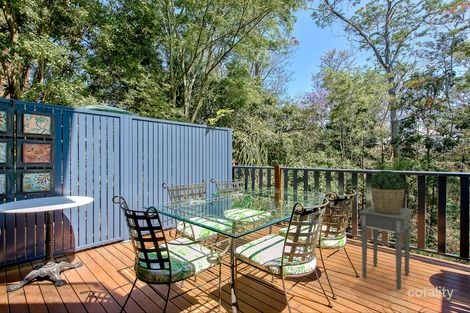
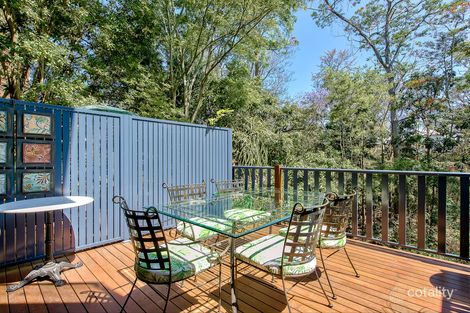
- potted plant (387, 191)
- side table (395, 243)
